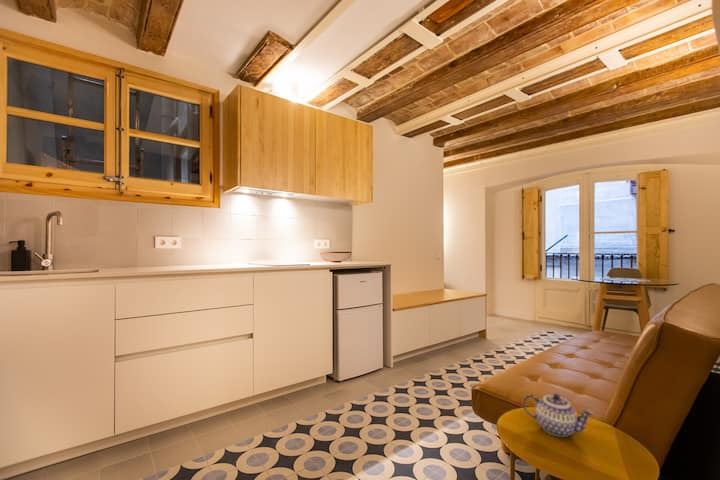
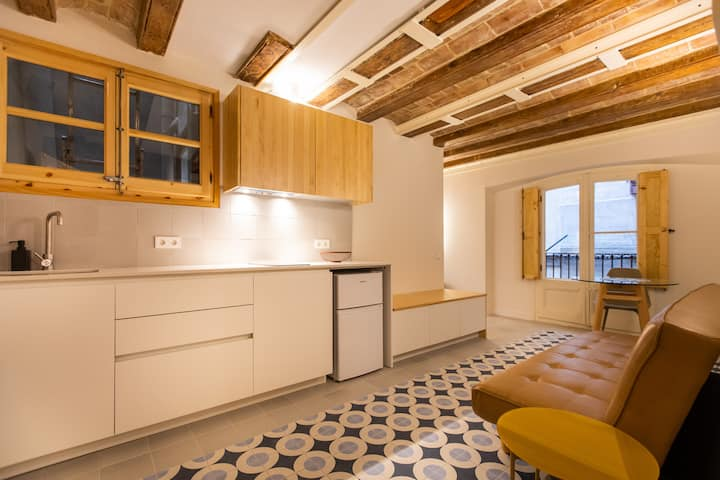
- teapot (556, 412)
